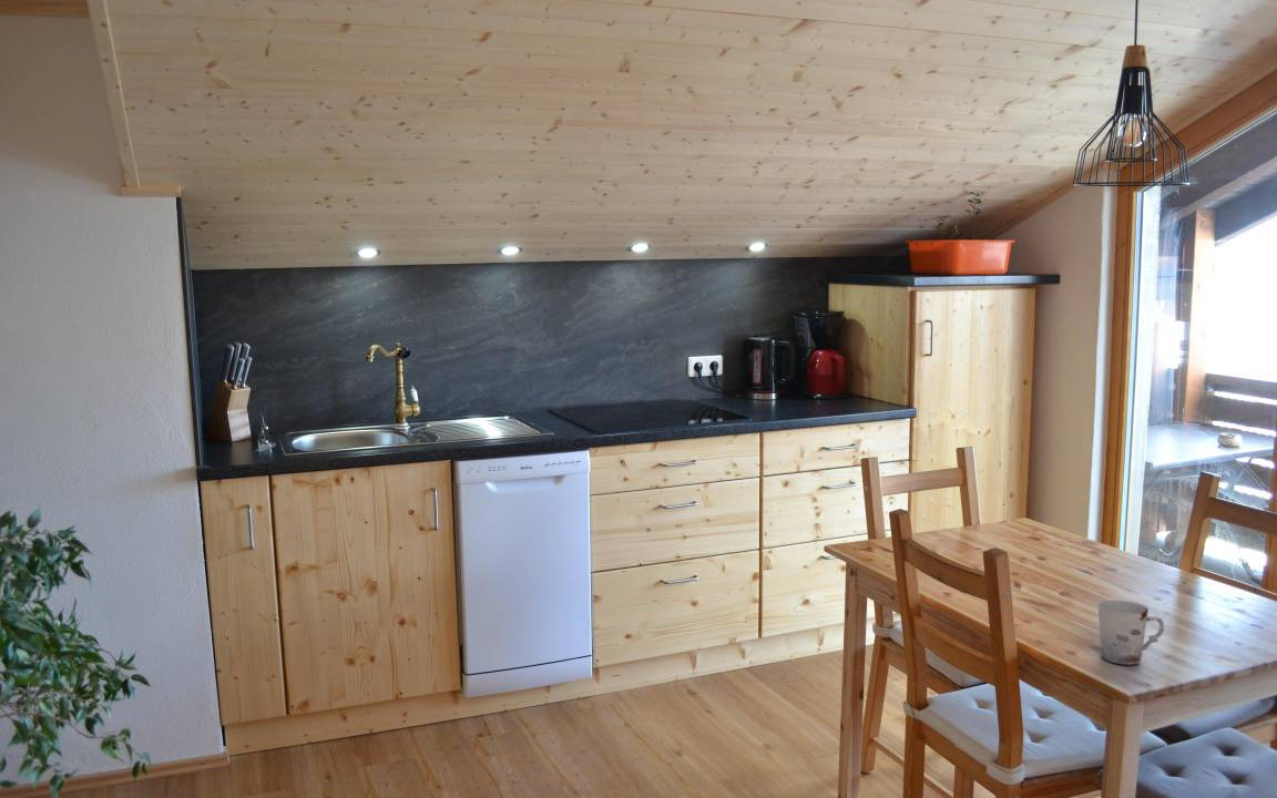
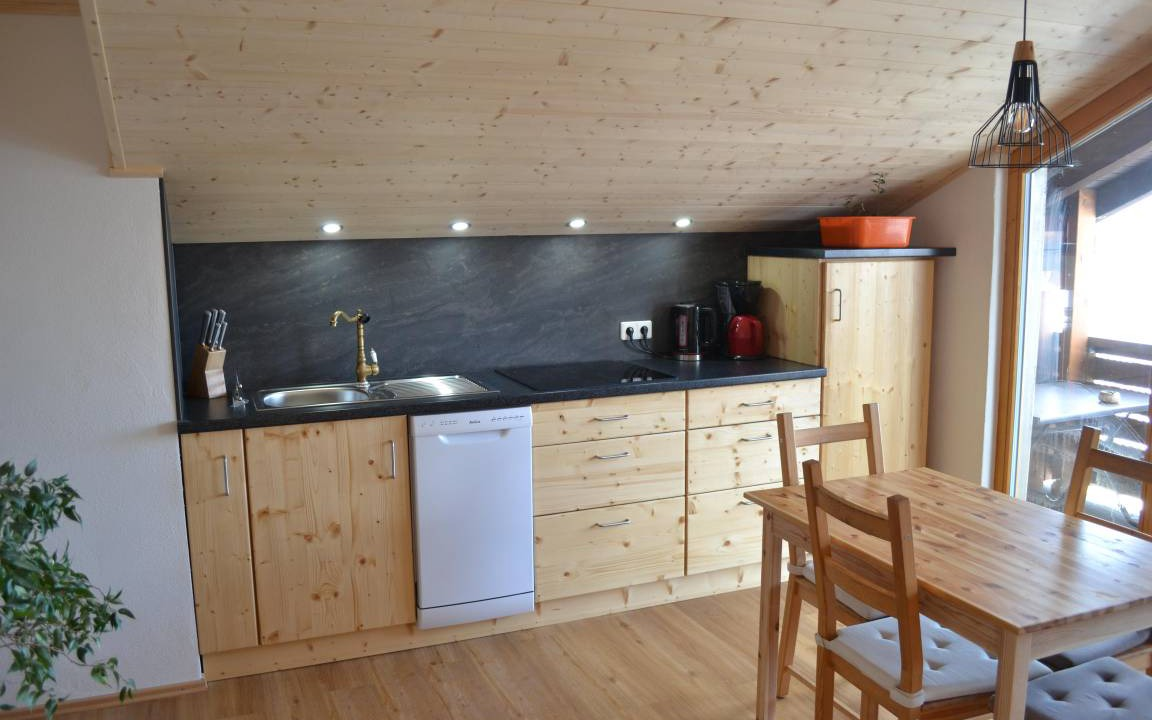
- cup (1131, 632)
